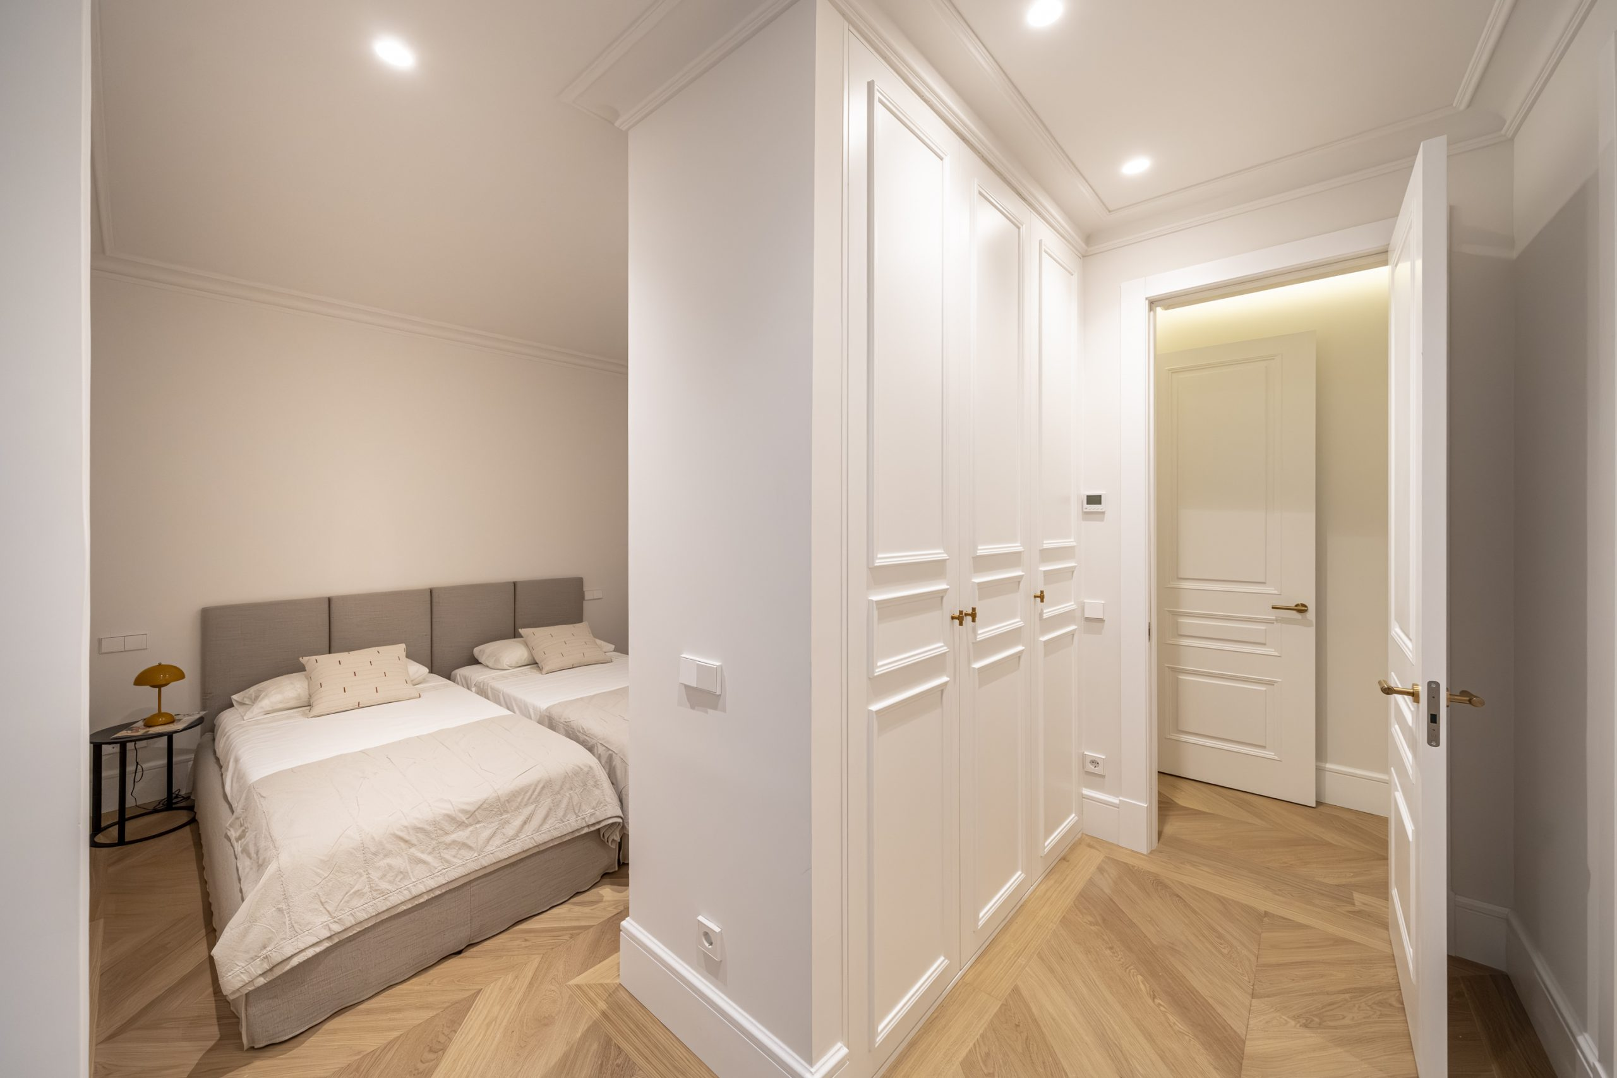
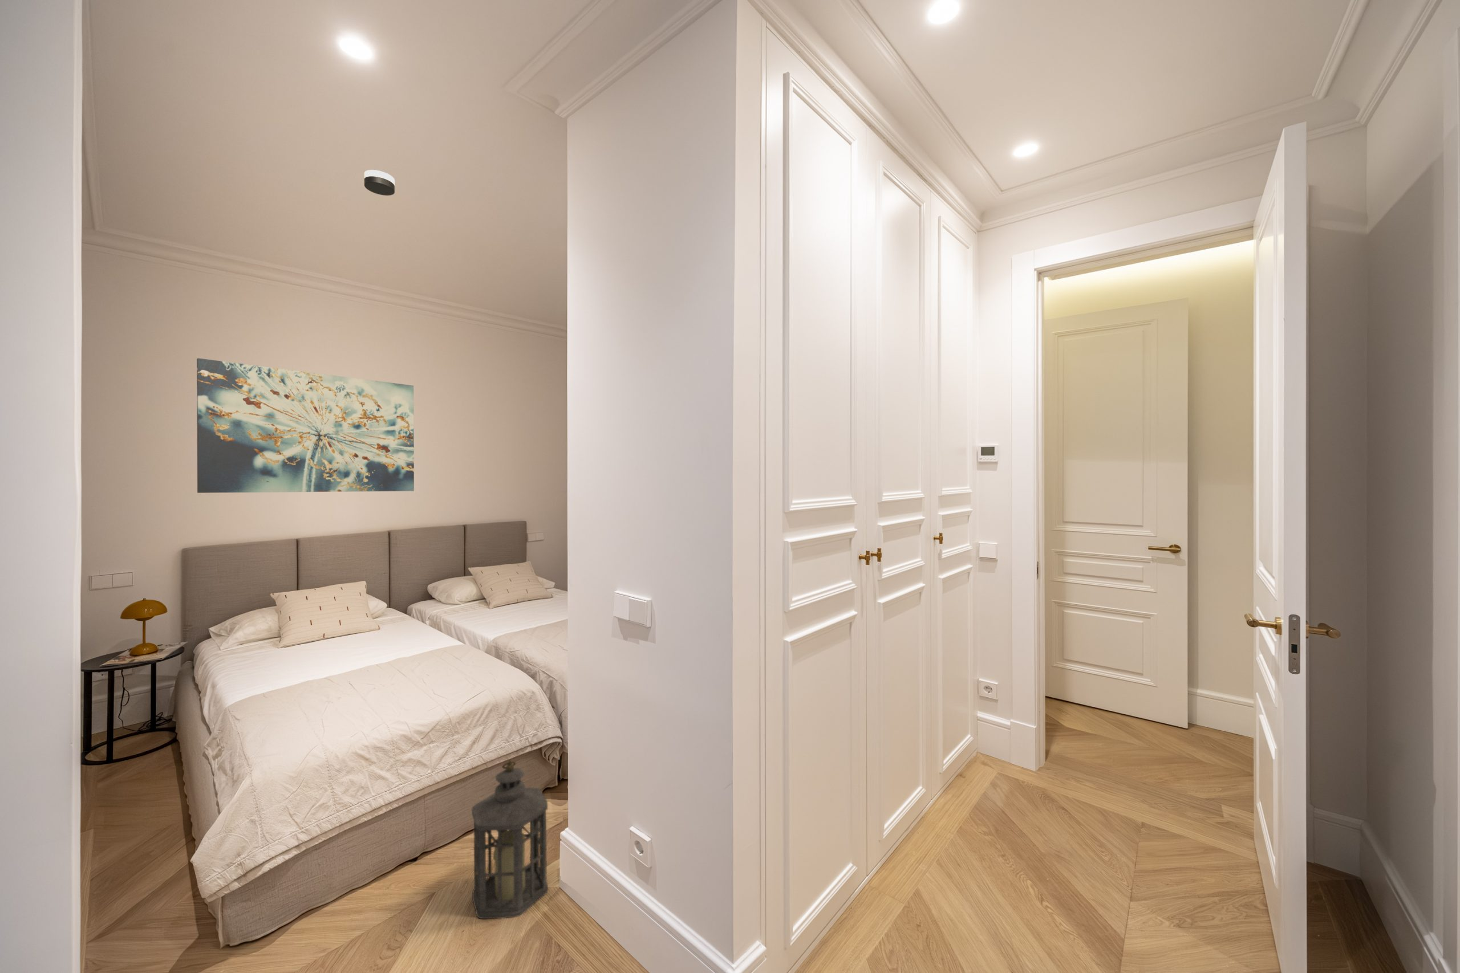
+ lantern (509, 826)
+ smoke detector (379, 182)
+ wall art (318, 432)
